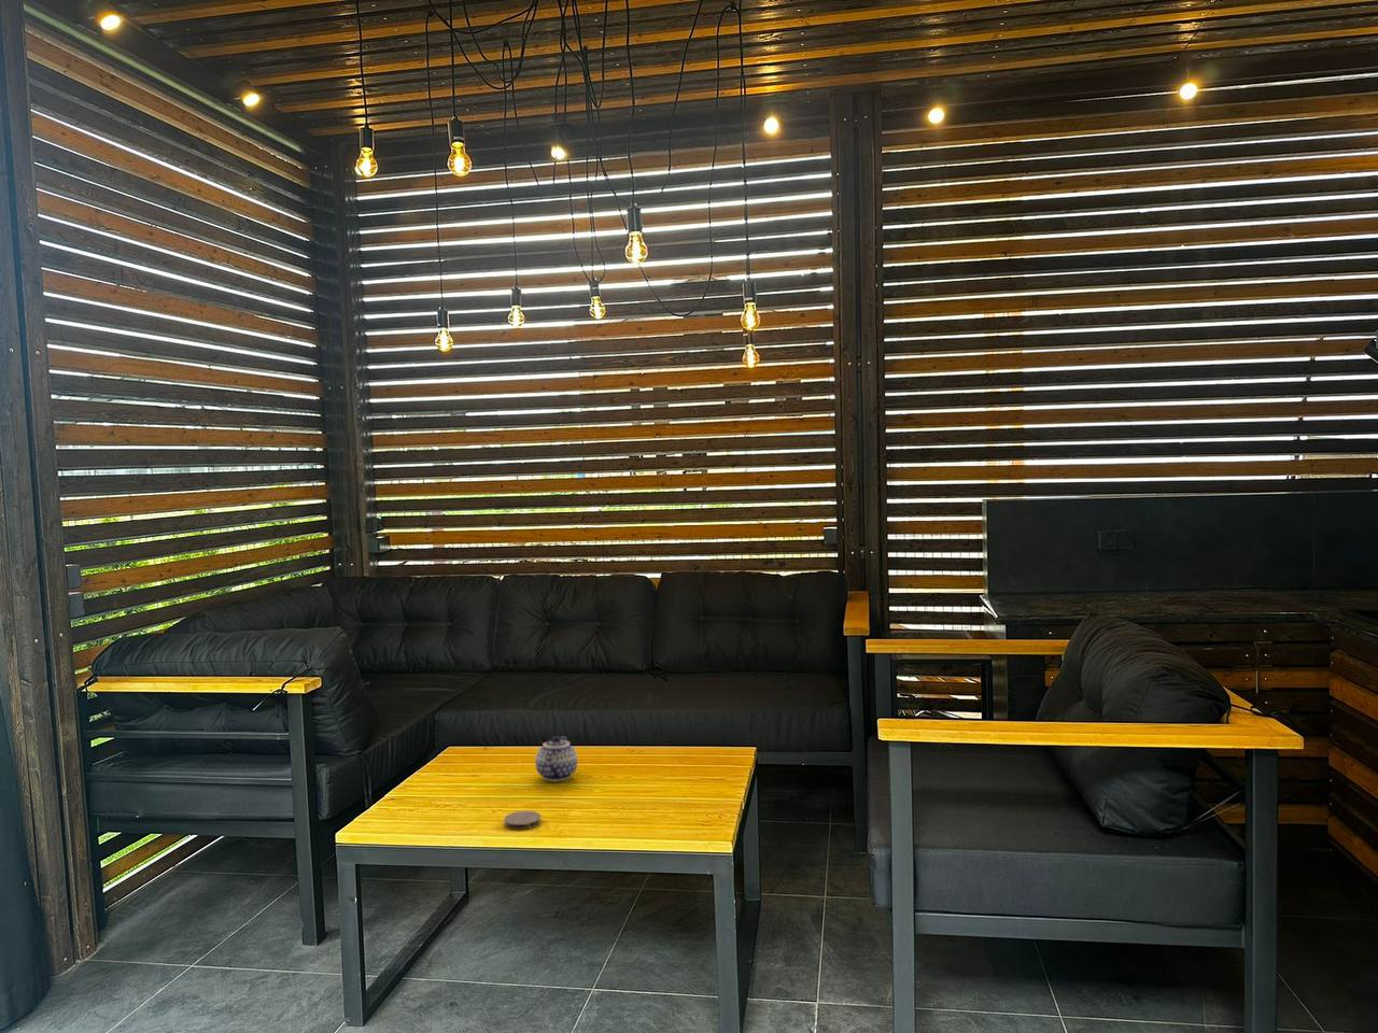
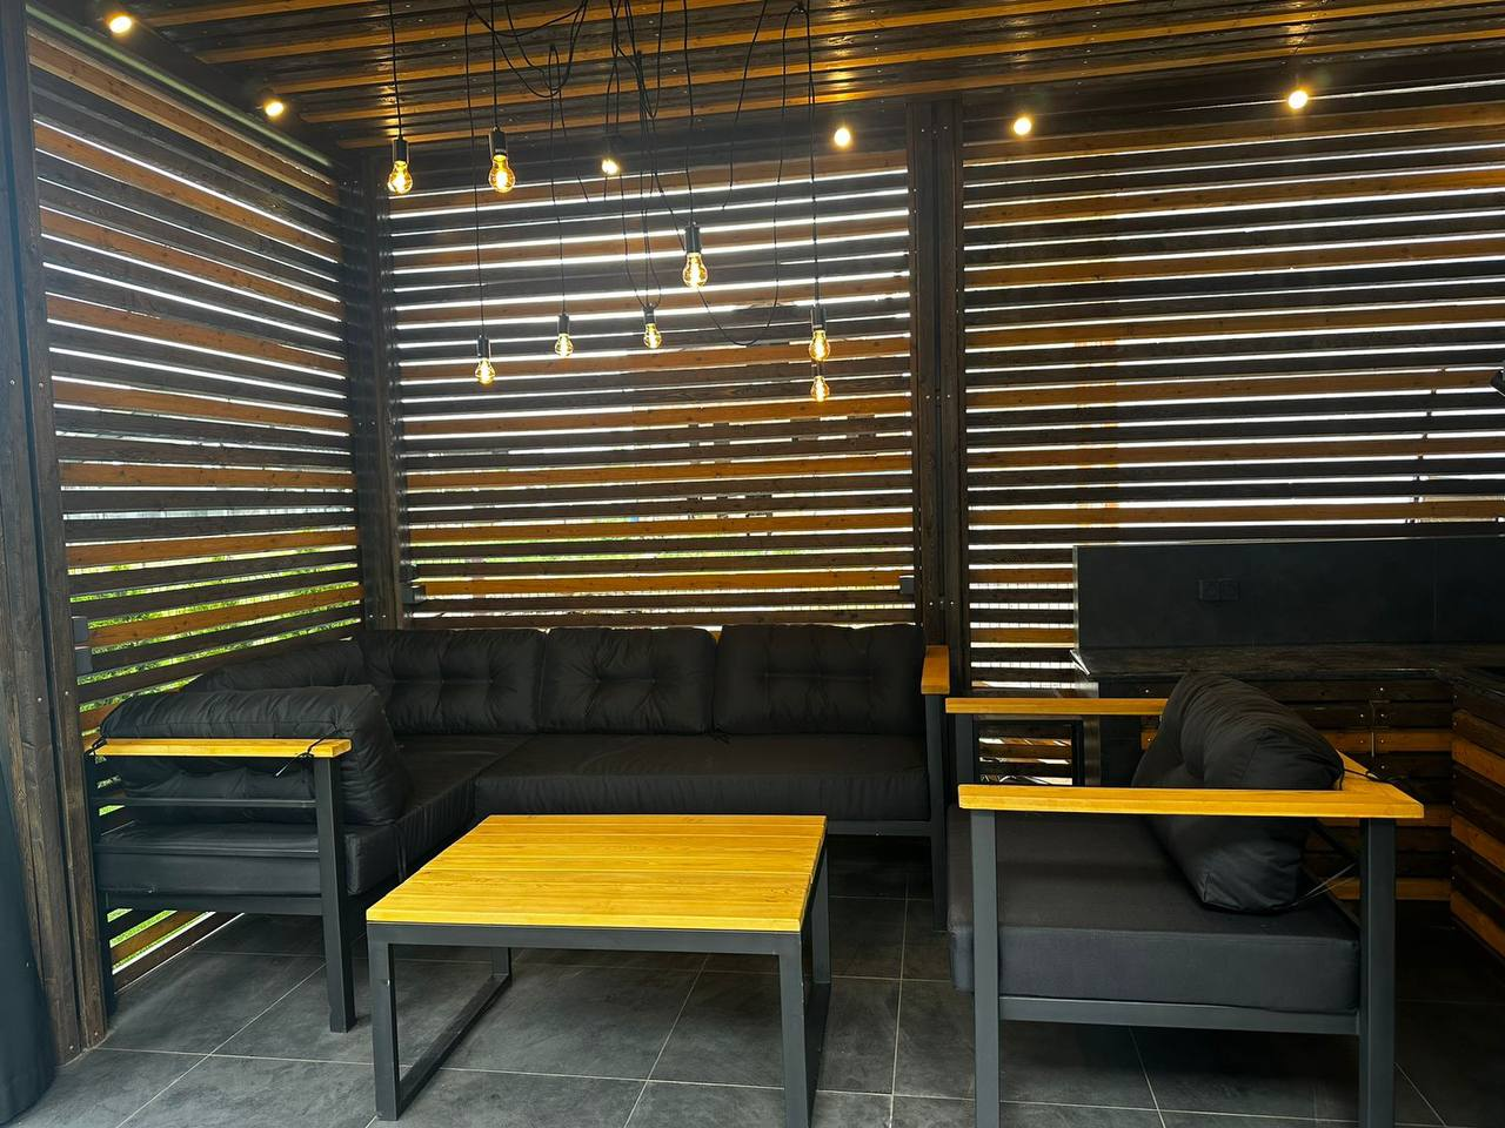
- teapot (556, 756)
- coaster (522, 819)
